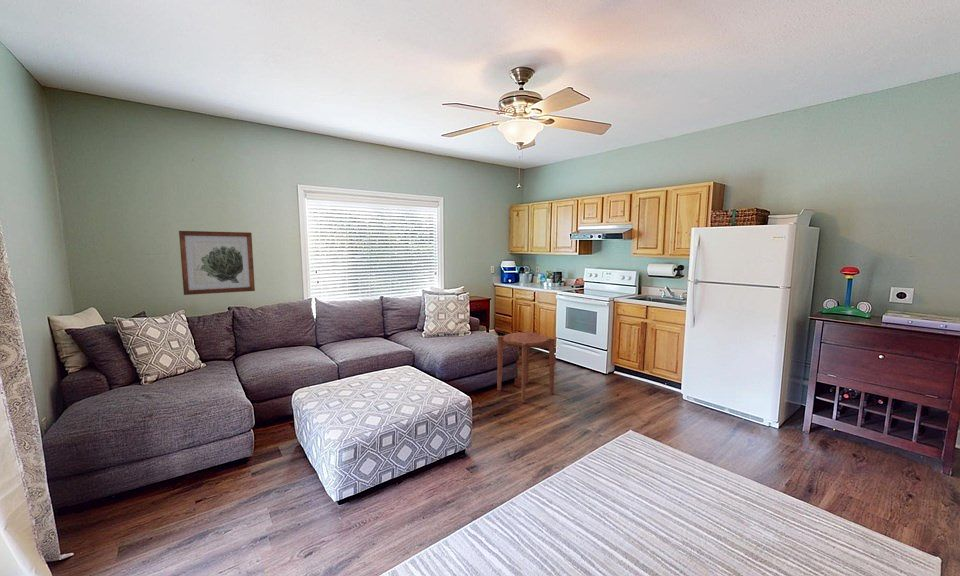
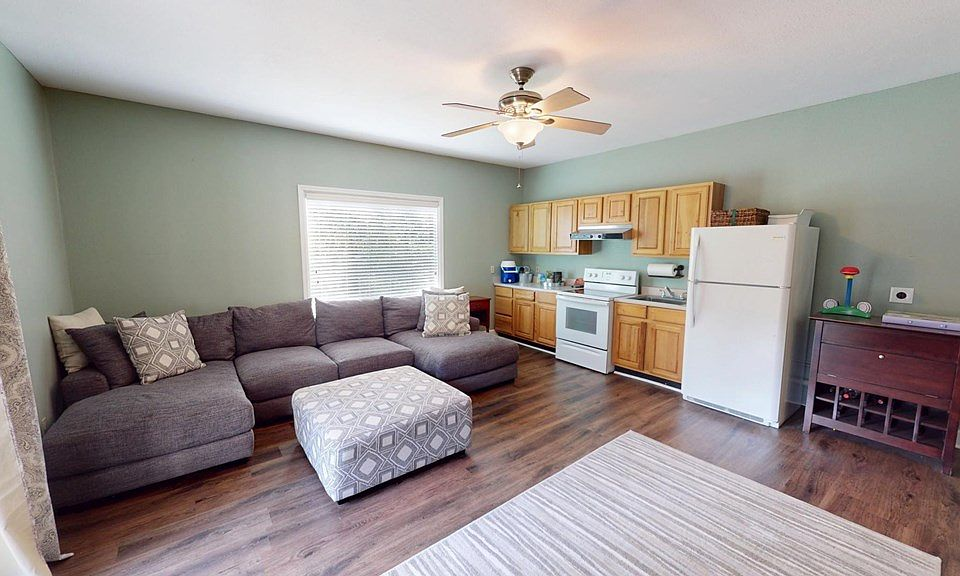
- wall art (218, 262)
- side table (525, 364)
